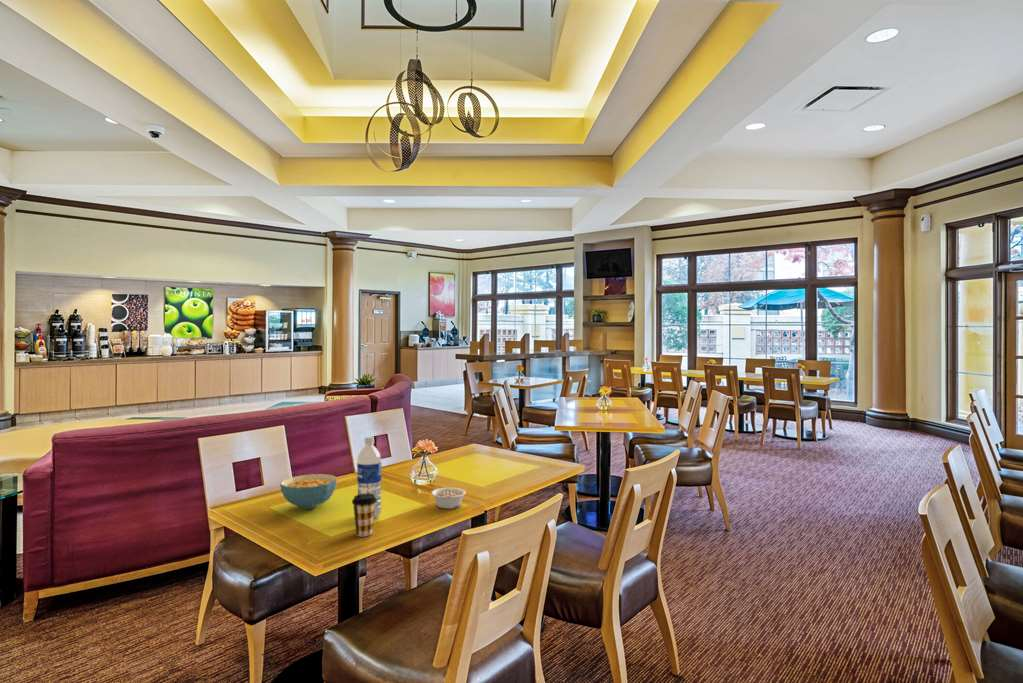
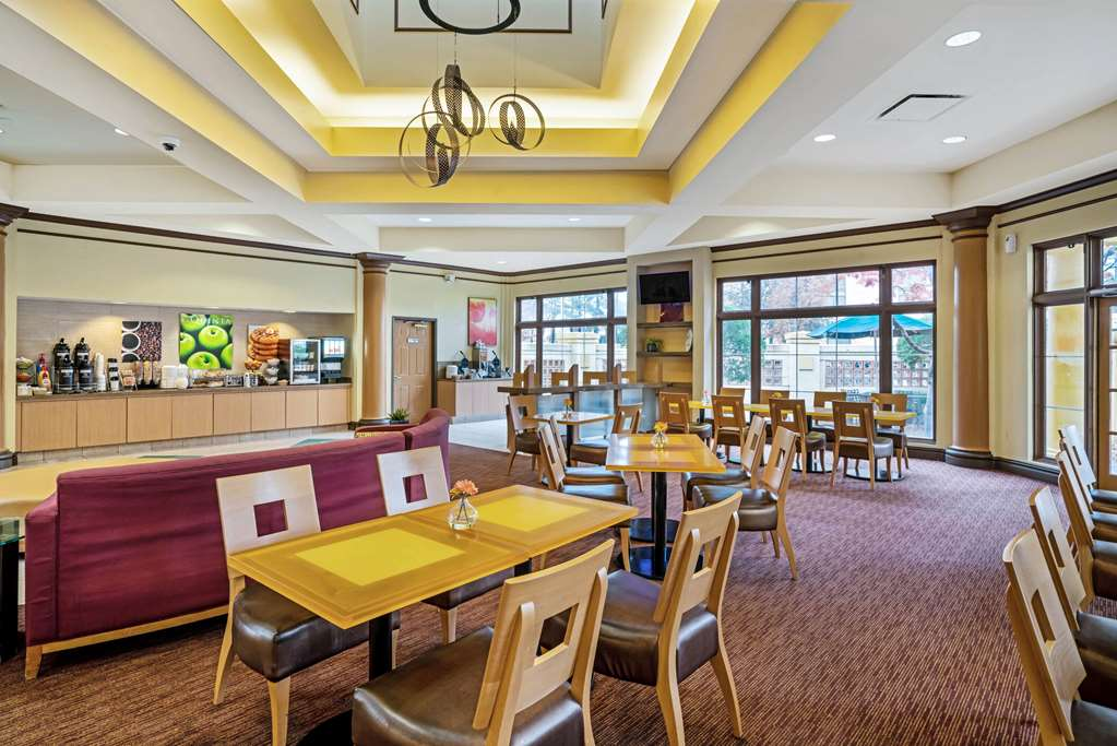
- cereal bowl (309, 493)
- water bottle (369, 476)
- coffee cup (364, 515)
- legume (449, 497)
